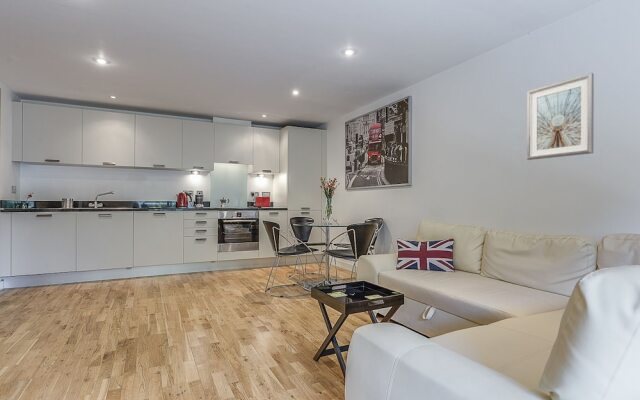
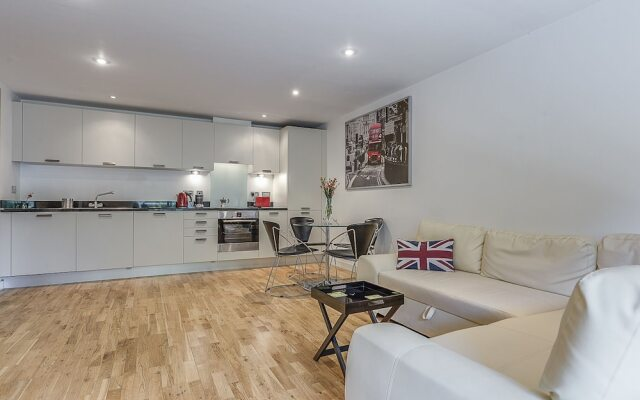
- picture frame (557, 119)
